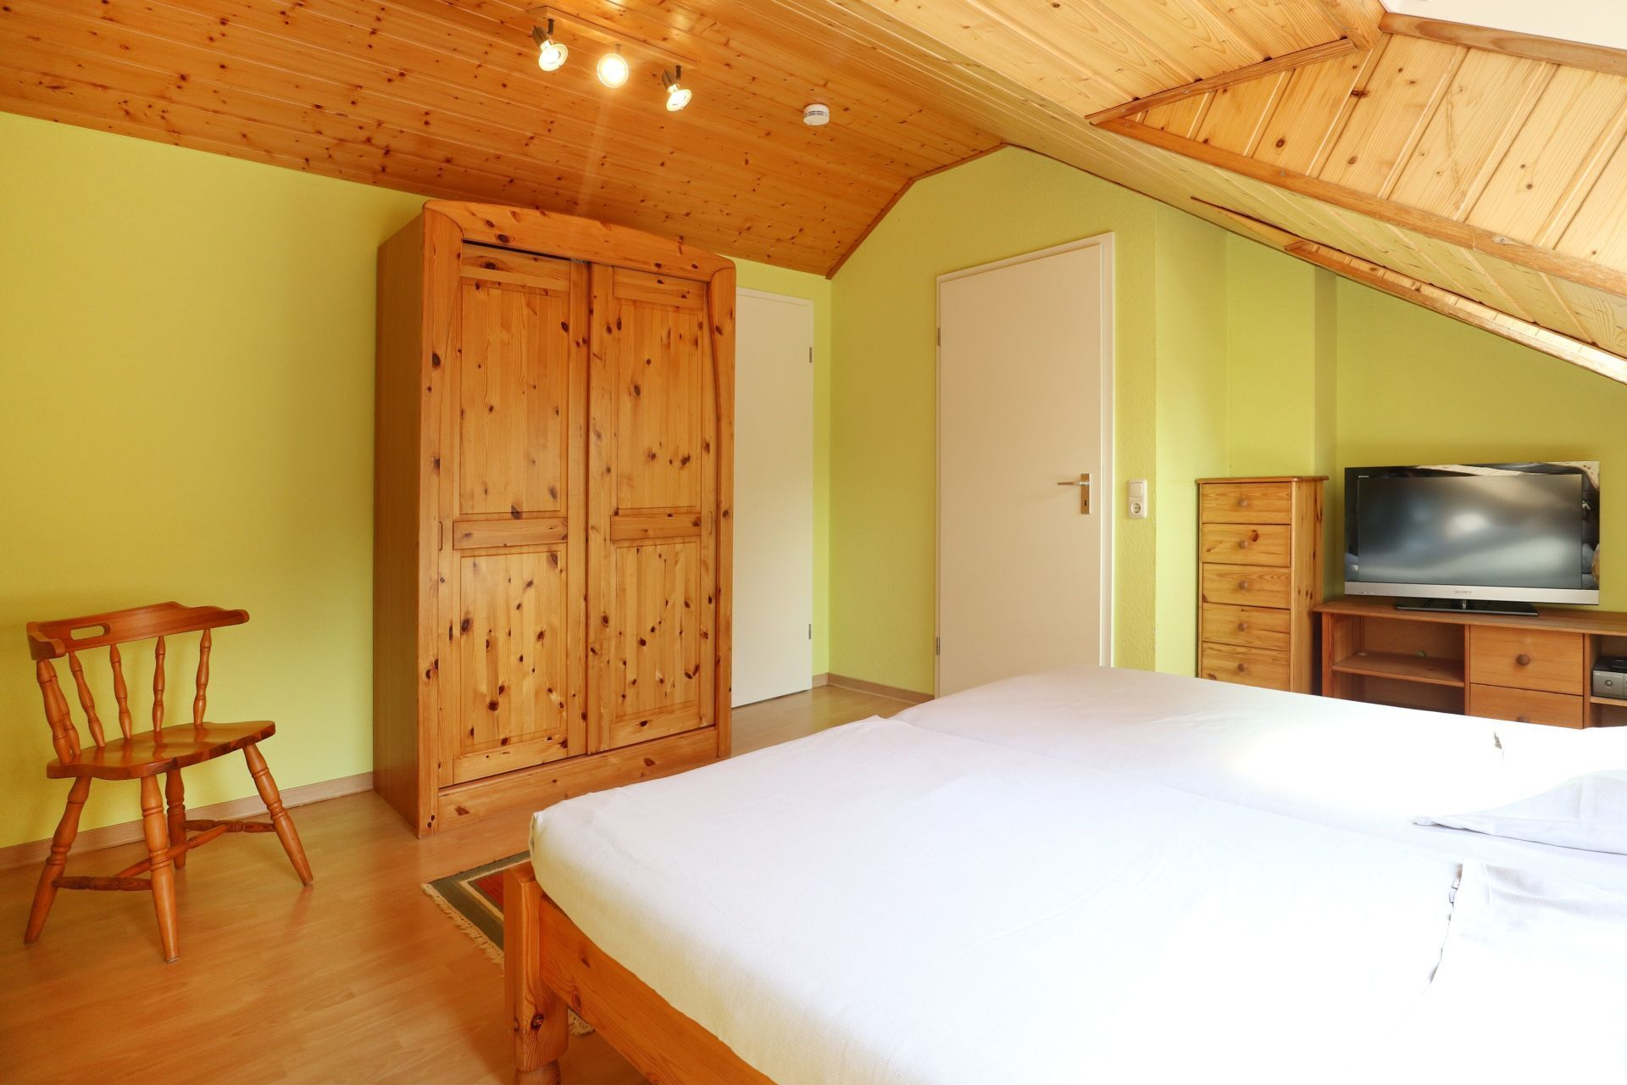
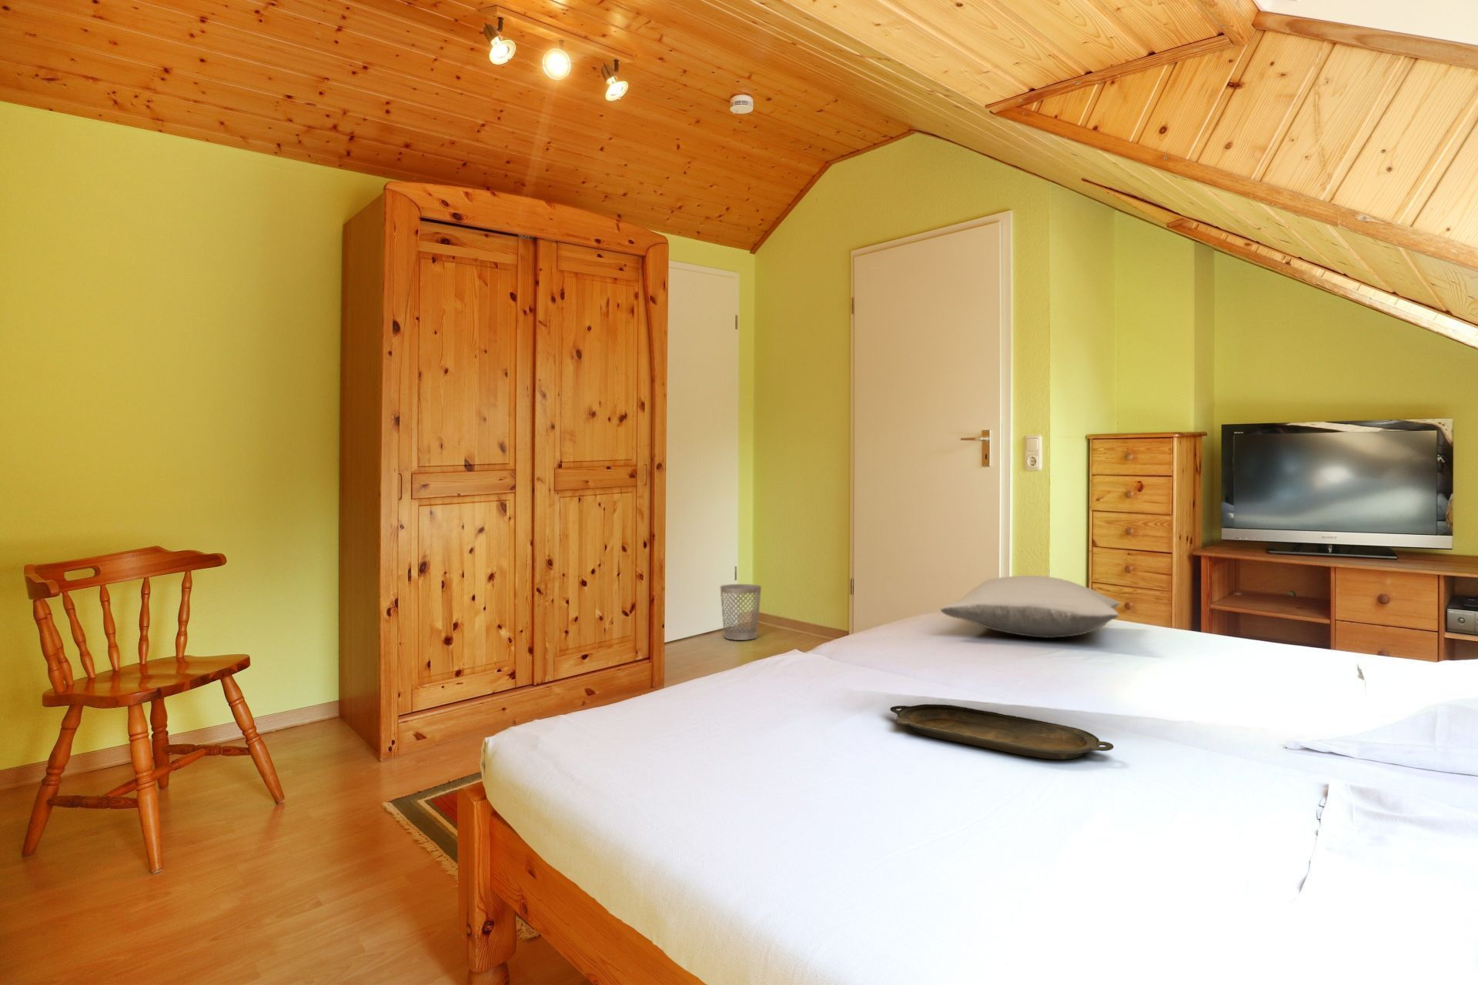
+ serving tray (992, 731)
+ wastebasket (740, 611)
+ pillow (1034, 605)
